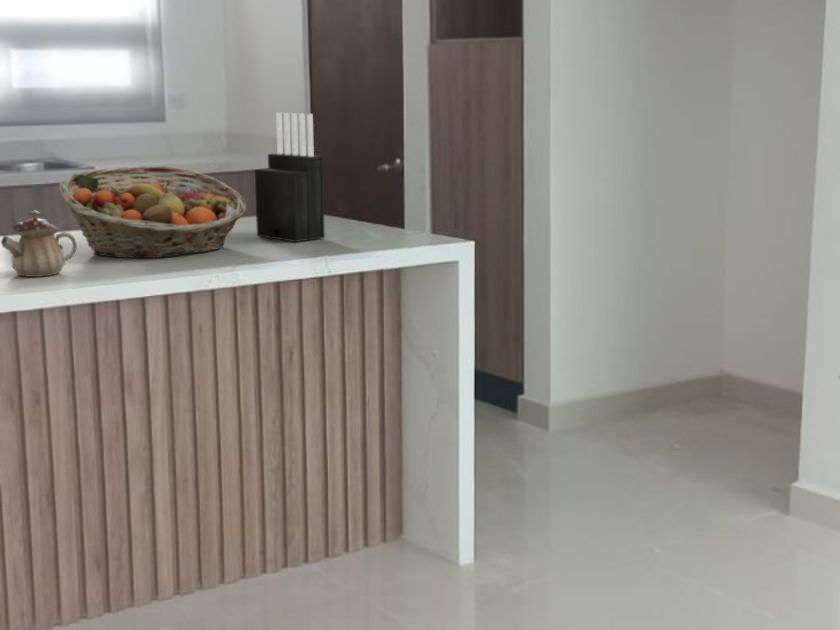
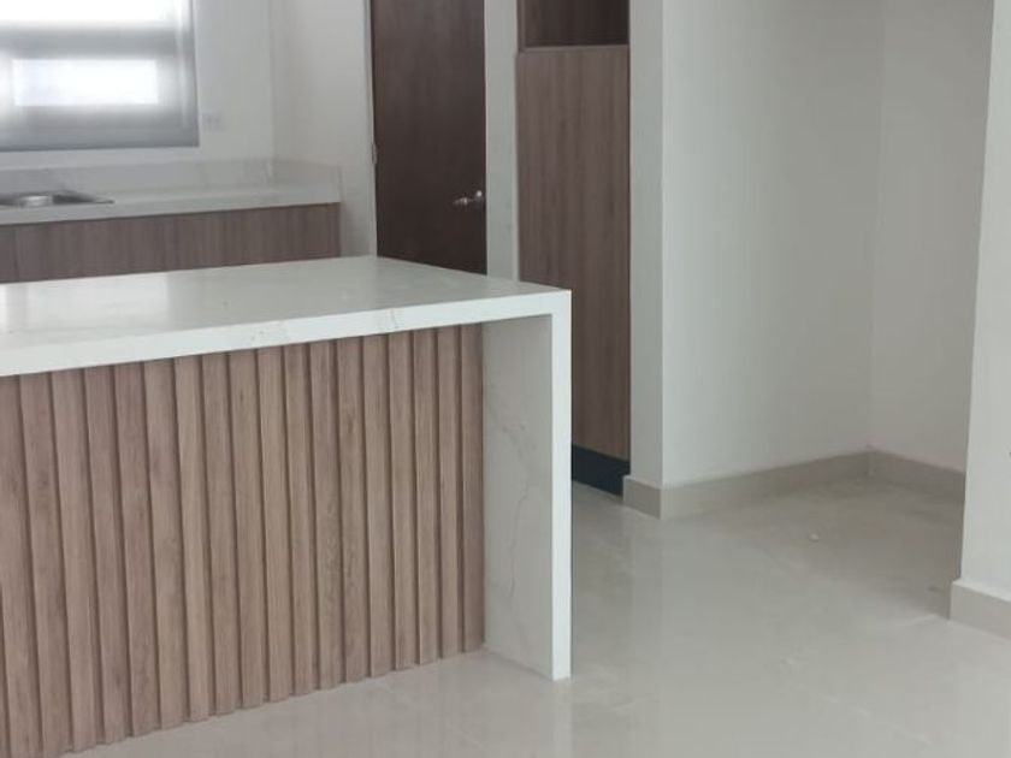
- knife block (285, 176)
- fruit basket (154, 210)
- teapot (40, 241)
